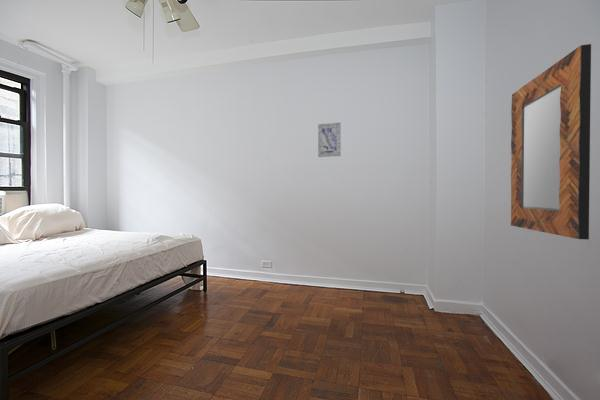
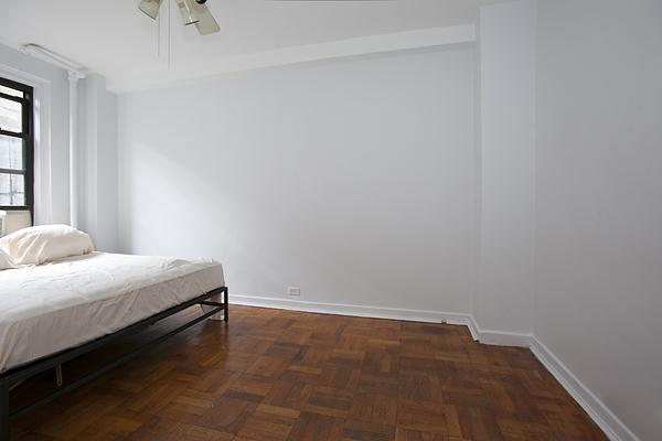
- home mirror (542, 153)
- wall art (329, 140)
